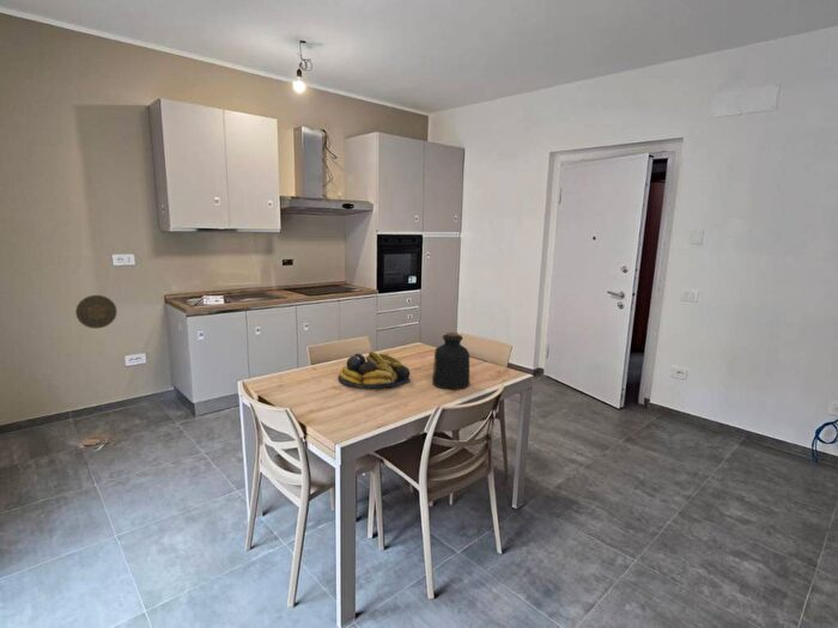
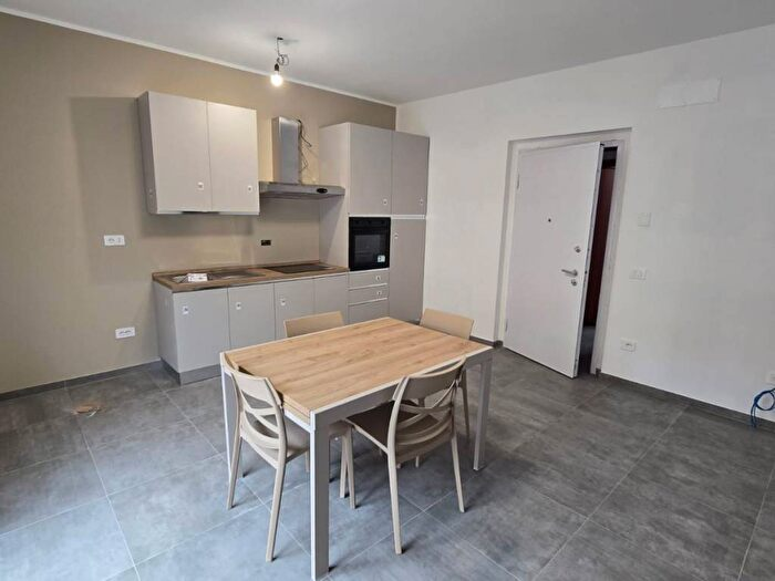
- bottle (451, 359)
- decorative plate (97, 311)
- fruit bowl (374, 365)
